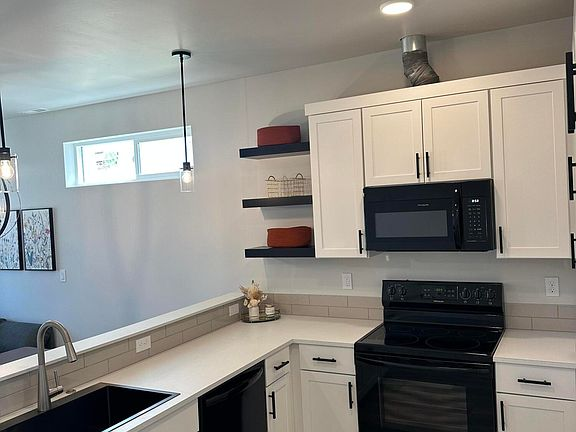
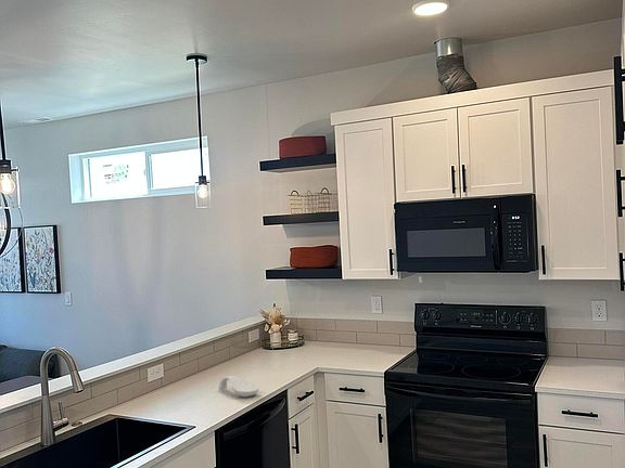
+ spoon rest (238, 386)
